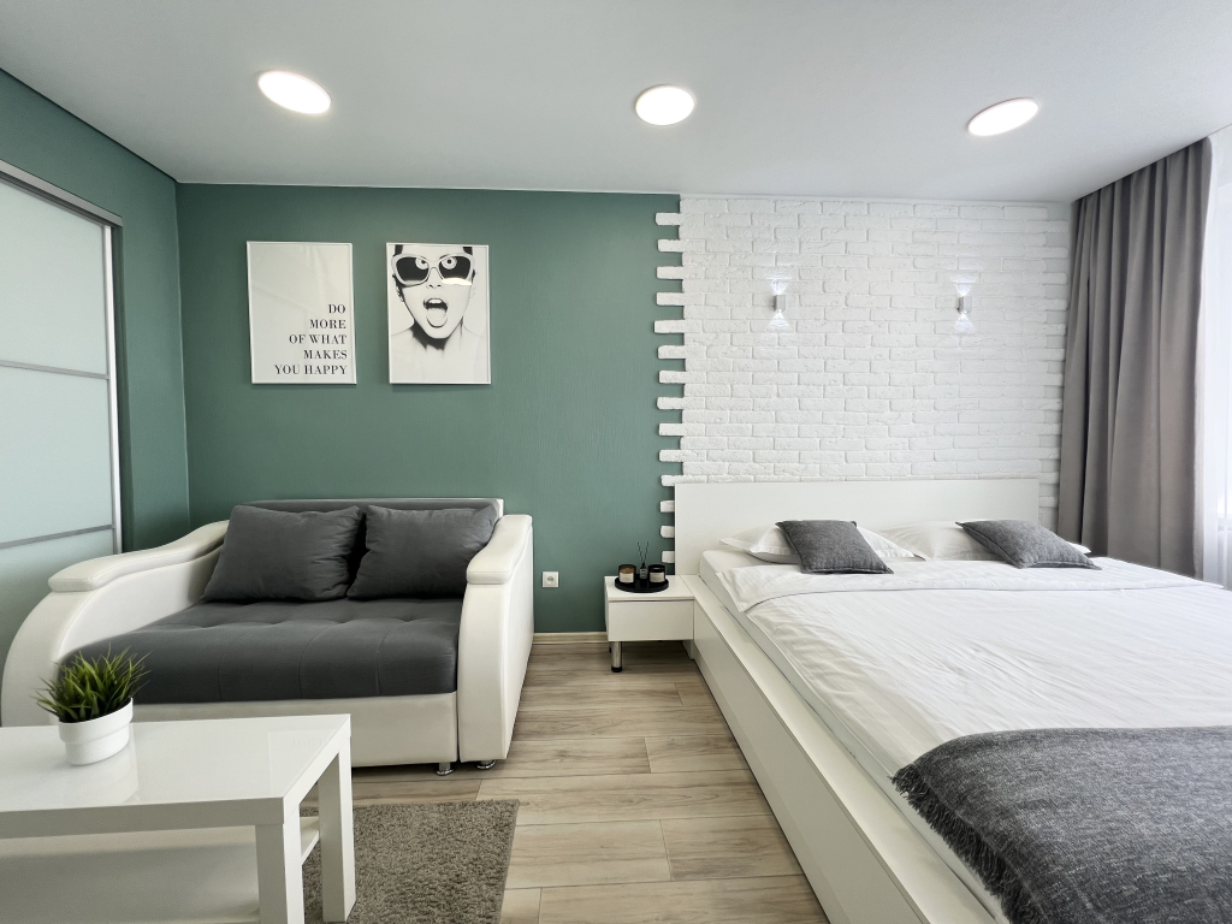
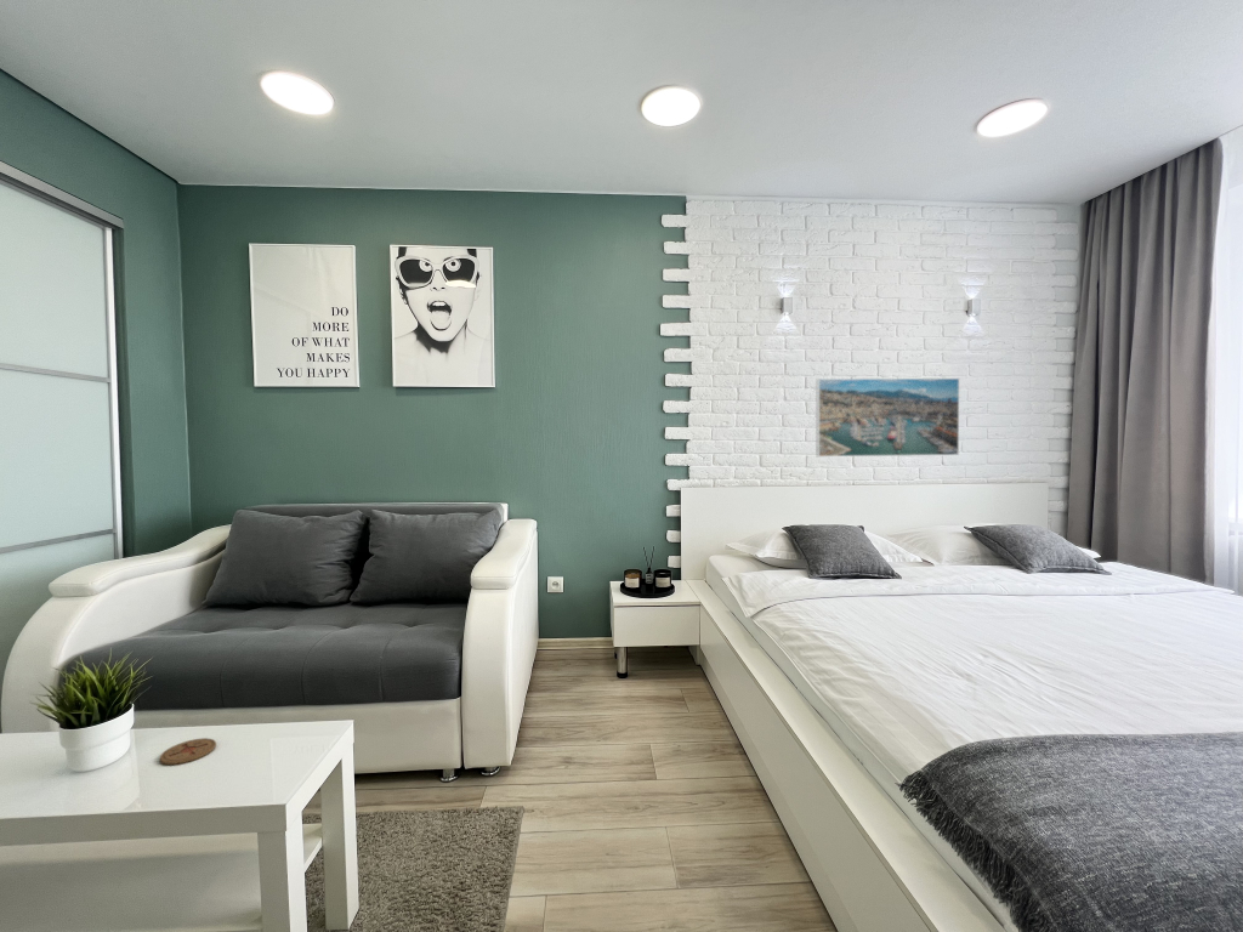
+ coaster (188, 750)
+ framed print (887, 417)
